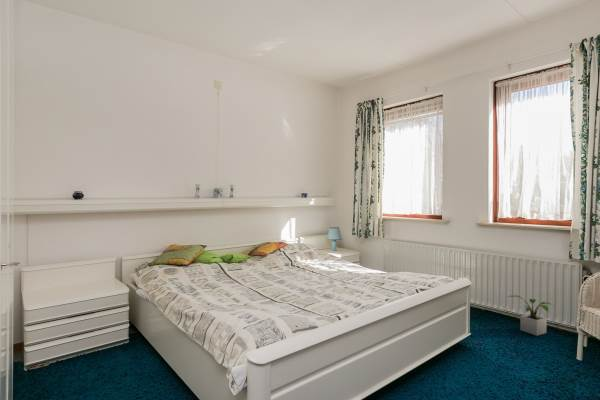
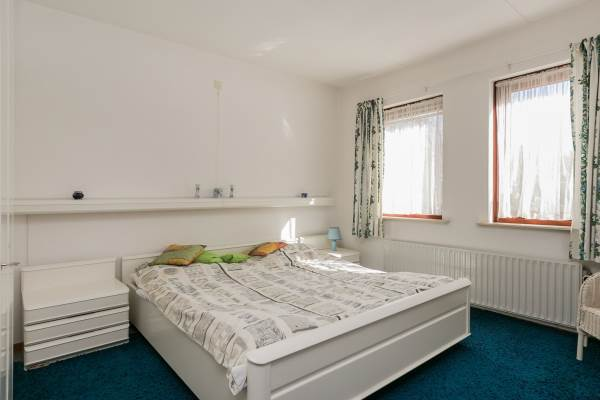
- potted plant (531, 314)
